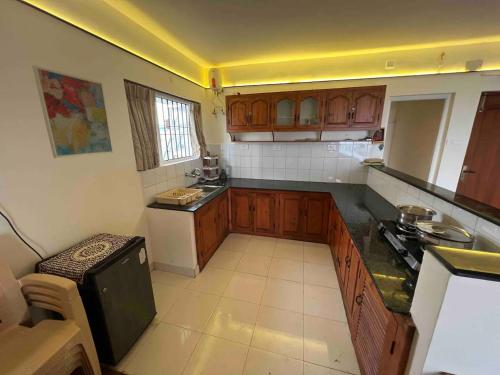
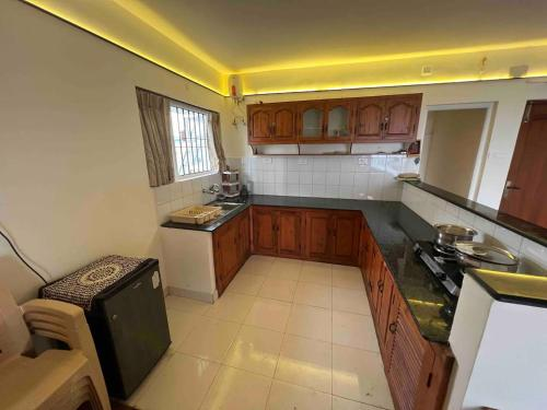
- wall art (79, 117)
